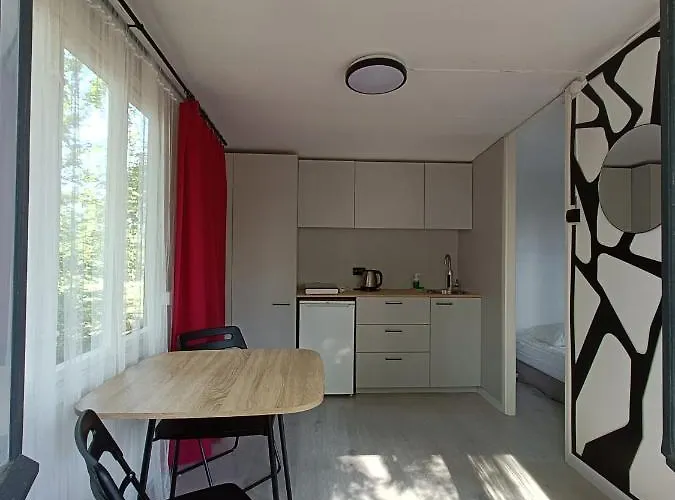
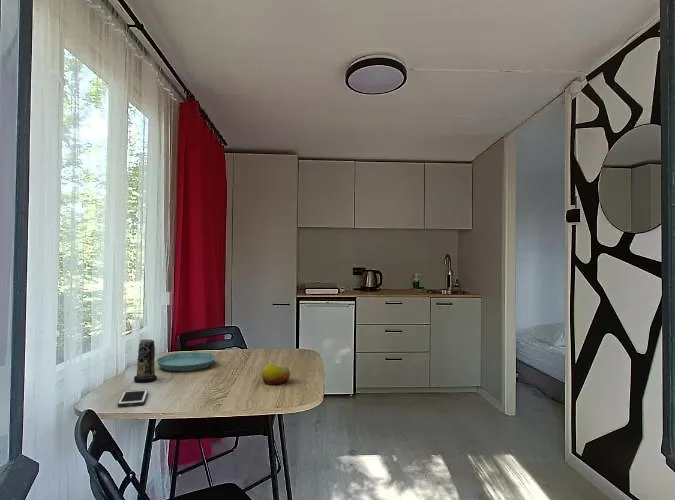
+ candle (145, 359)
+ cell phone (133, 397)
+ fruit (276, 372)
+ saucer (186, 362)
